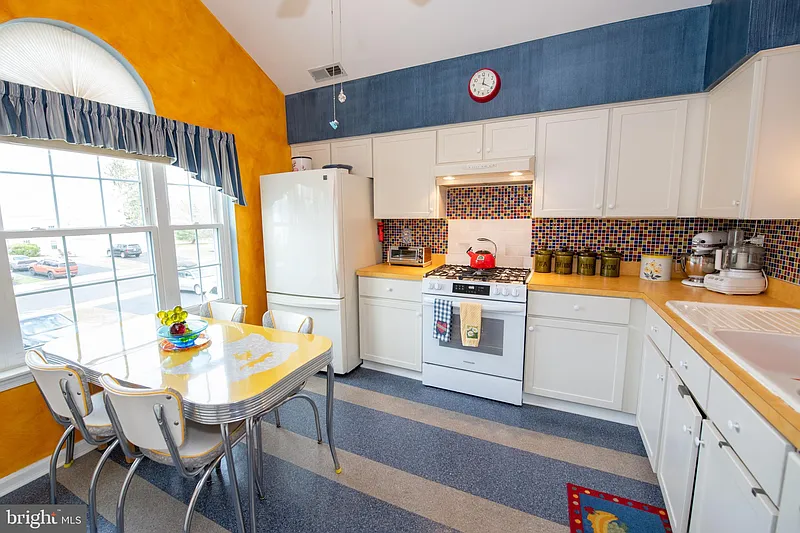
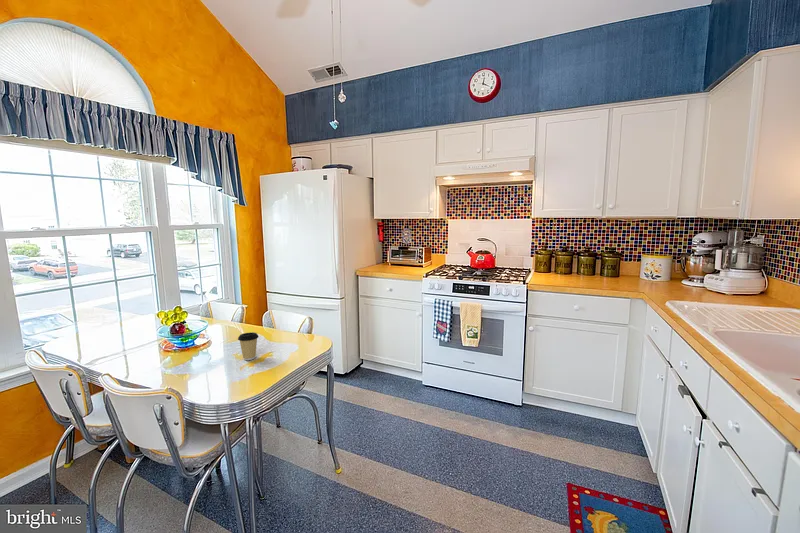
+ coffee cup (248, 345)
